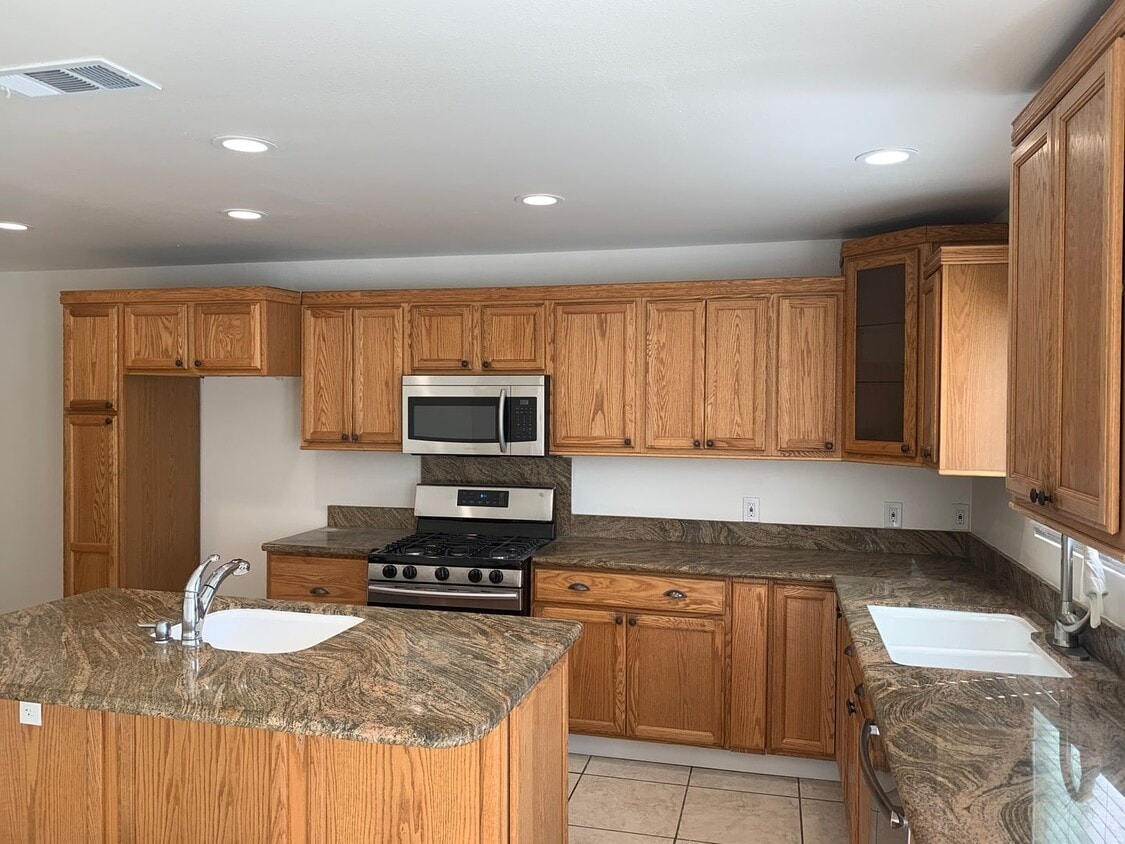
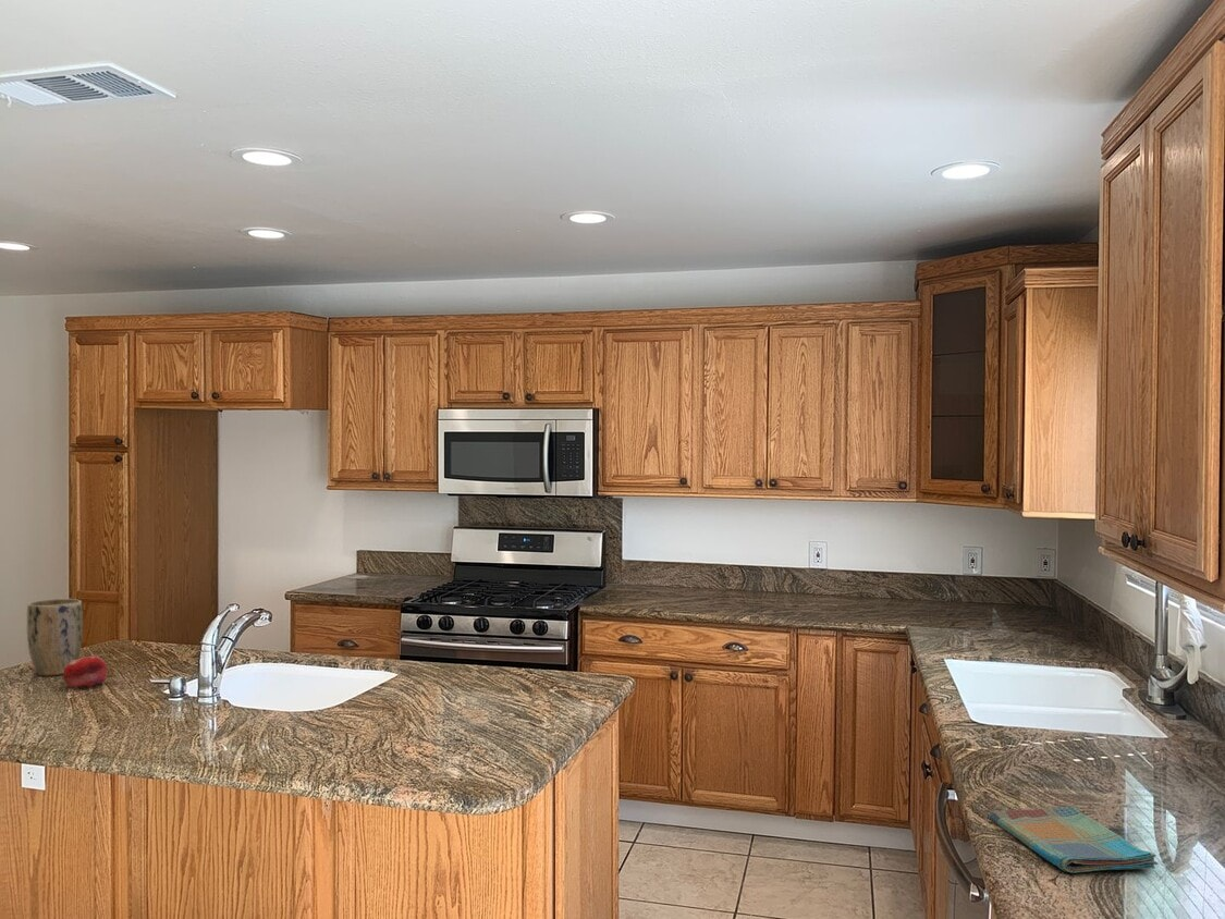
+ fruit (85, 671)
+ plant pot (54, 637)
+ dish towel (1067, 835)
